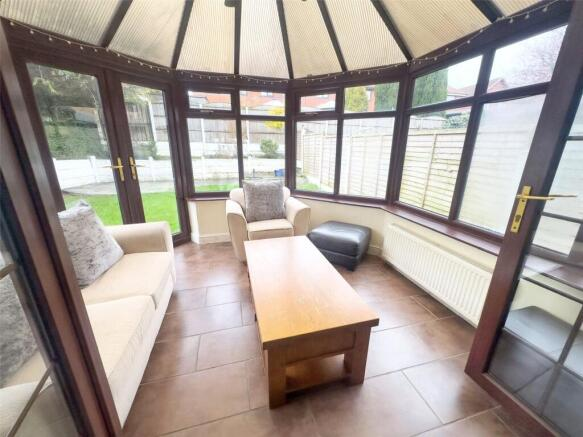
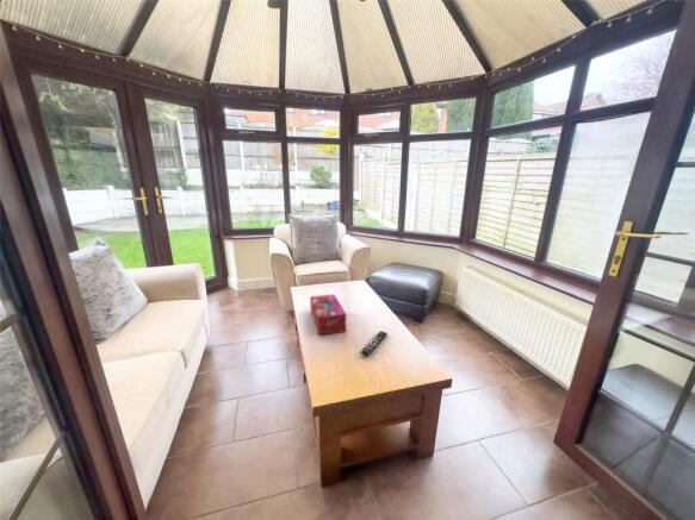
+ tissue box (327, 312)
+ remote control (374, 342)
